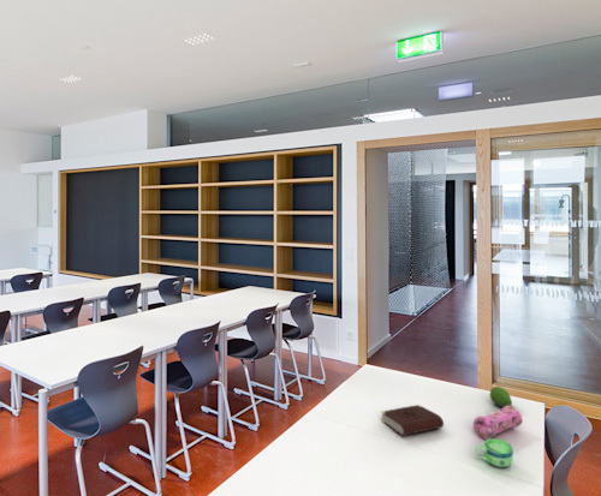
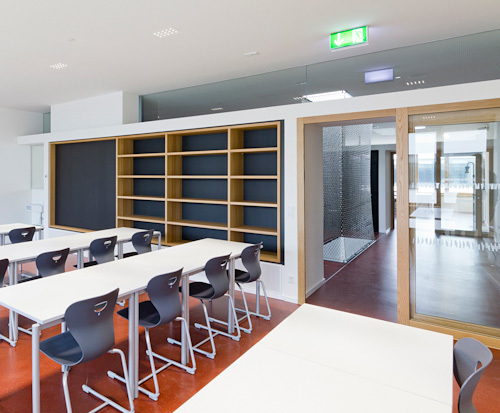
- cup (494, 454)
- fruit (501, 396)
- pencil case (498, 422)
- book (411, 419)
